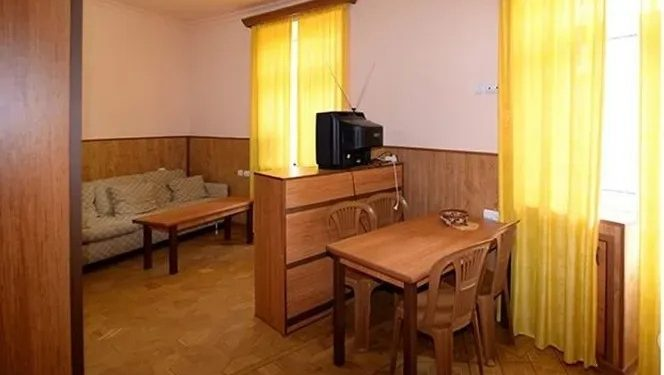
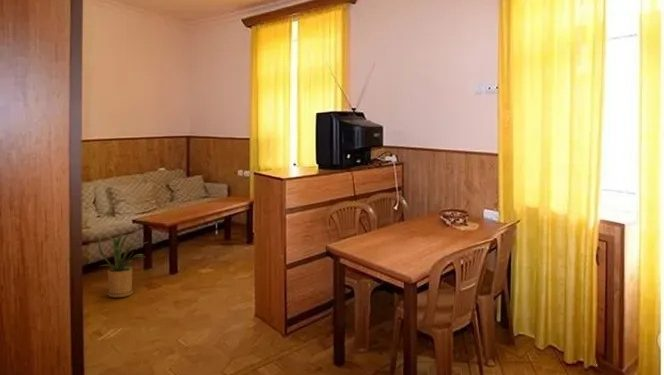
+ house plant (123, 262)
